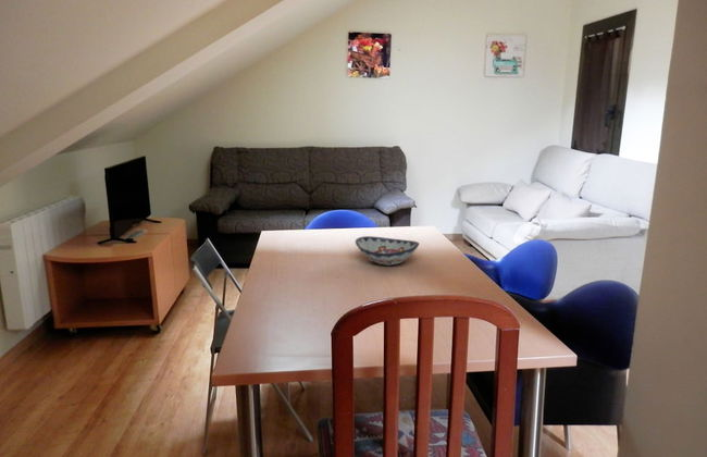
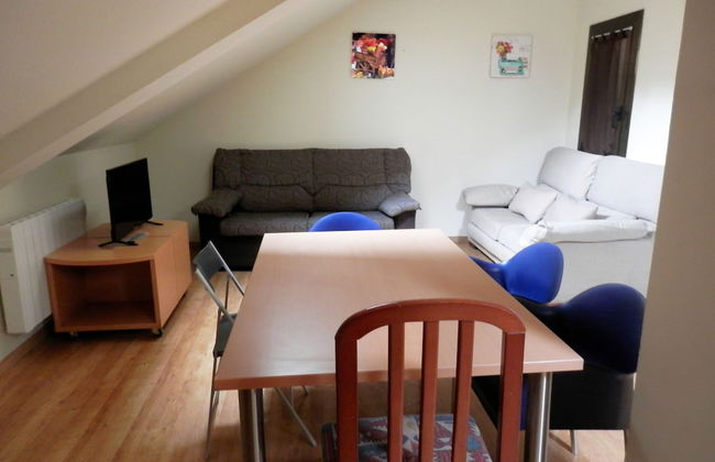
- decorative bowl (386, 251)
